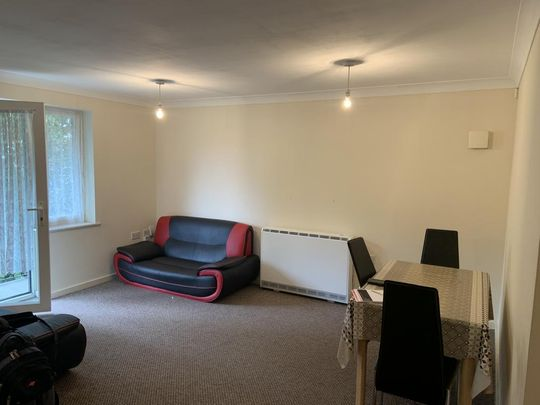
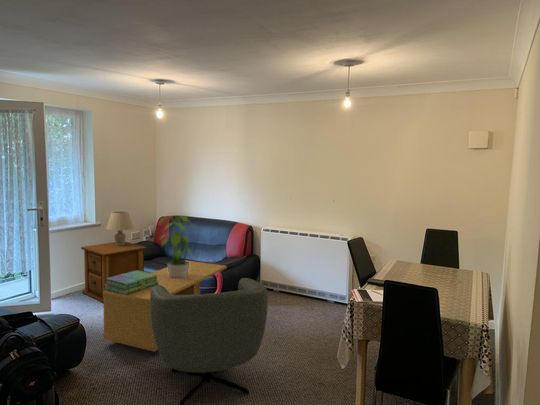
+ potted plant (174, 245)
+ armchair (209, 331)
+ stack of books (131, 281)
+ side table (114, 269)
+ table lamp (120, 228)
+ coffee table (172, 294)
